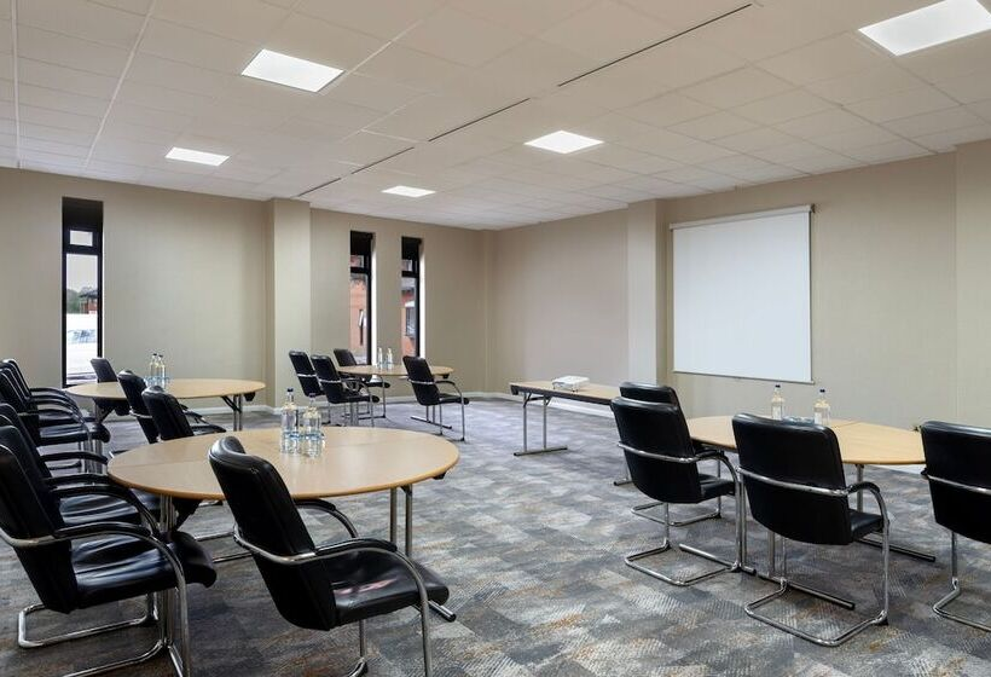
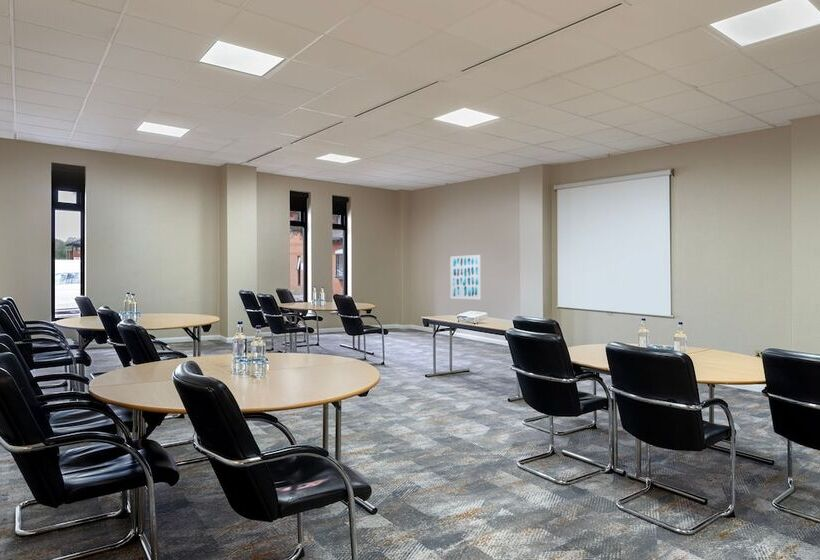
+ wall art (465, 277)
